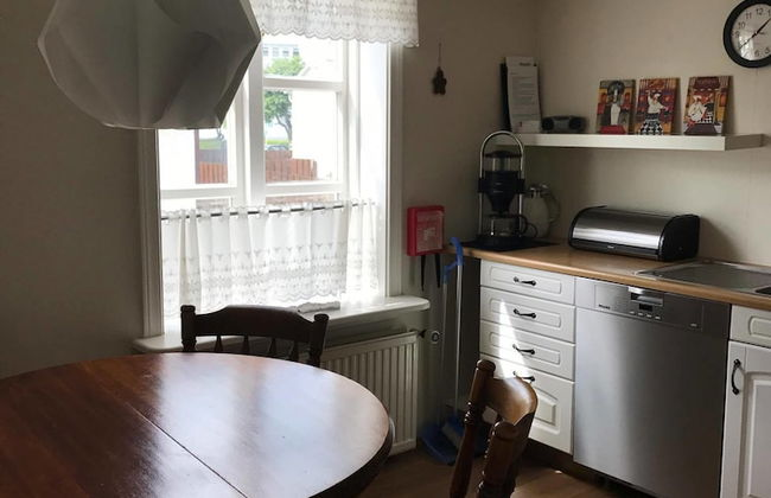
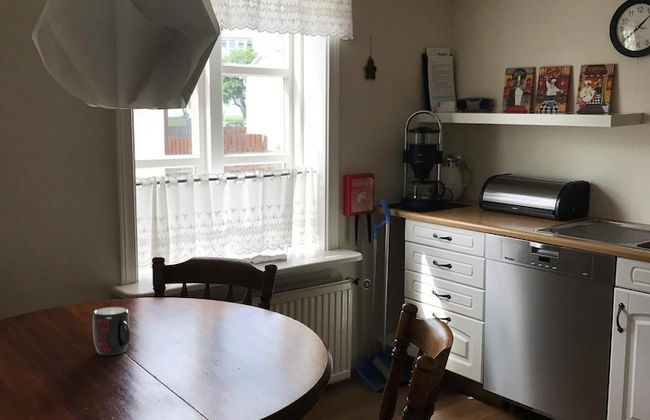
+ mug (114, 332)
